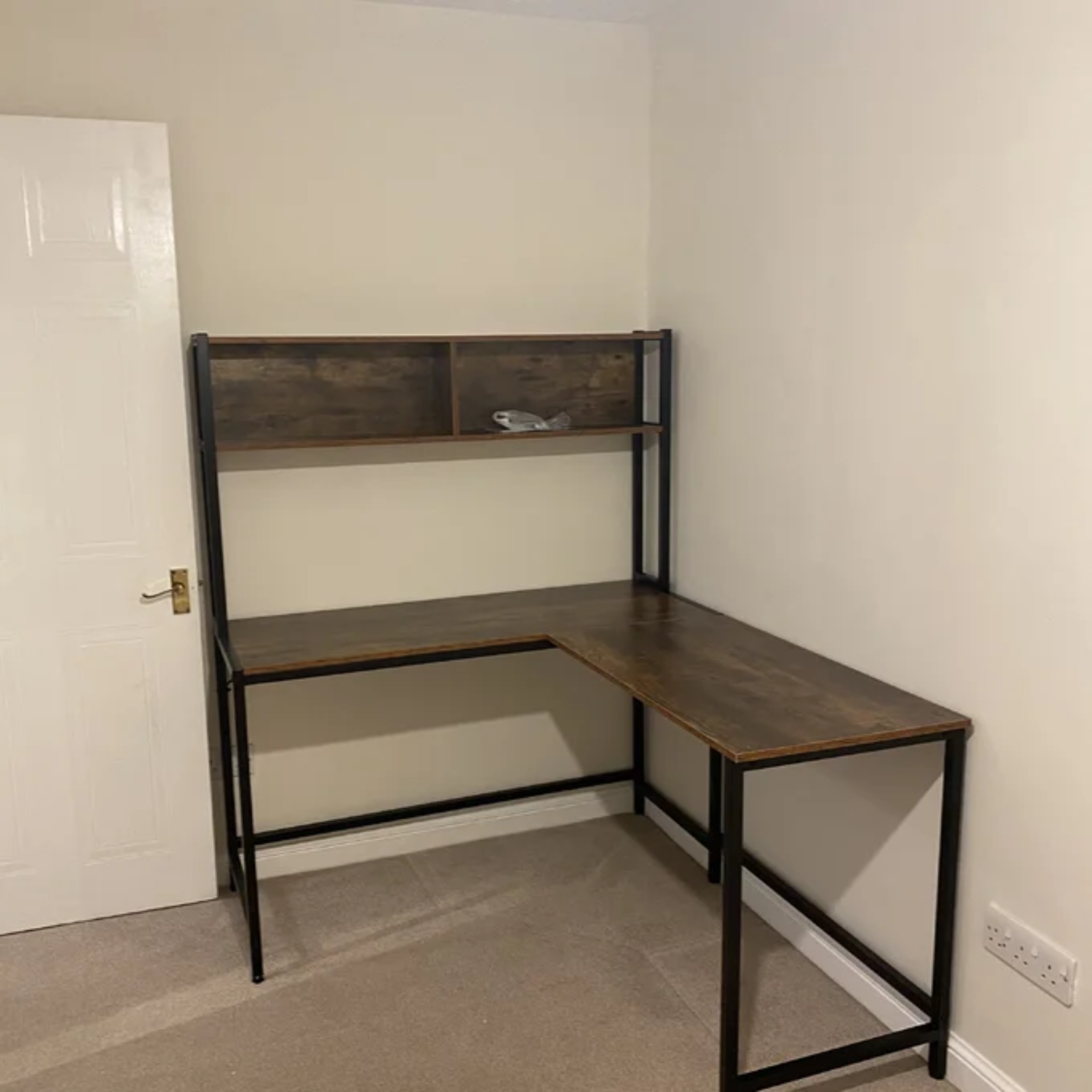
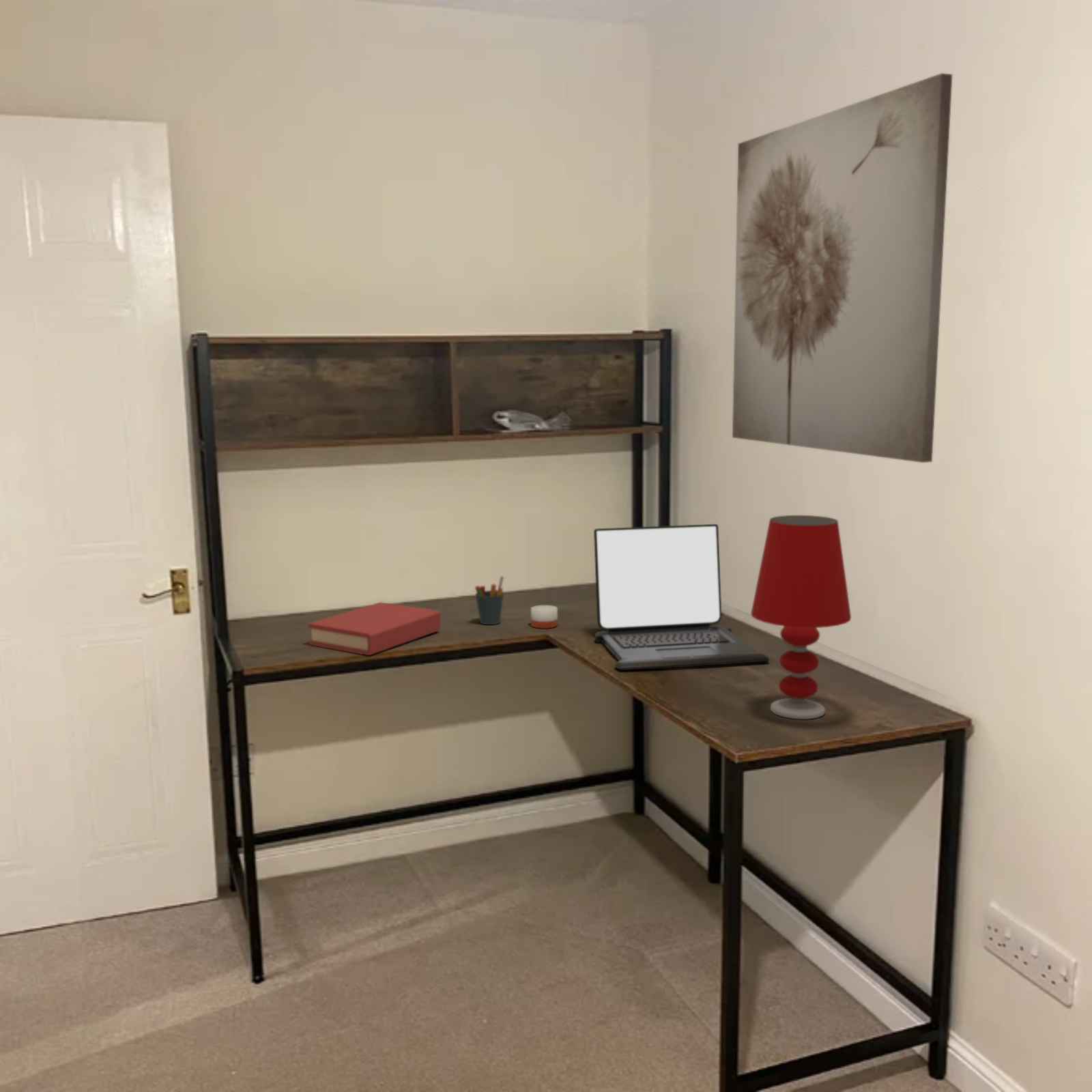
+ pen holder (489, 600)
+ table lamp (800, 616)
+ hardback book (375, 627)
+ laptop (675, 593)
+ wall art (824, 285)
+ candle (544, 607)
